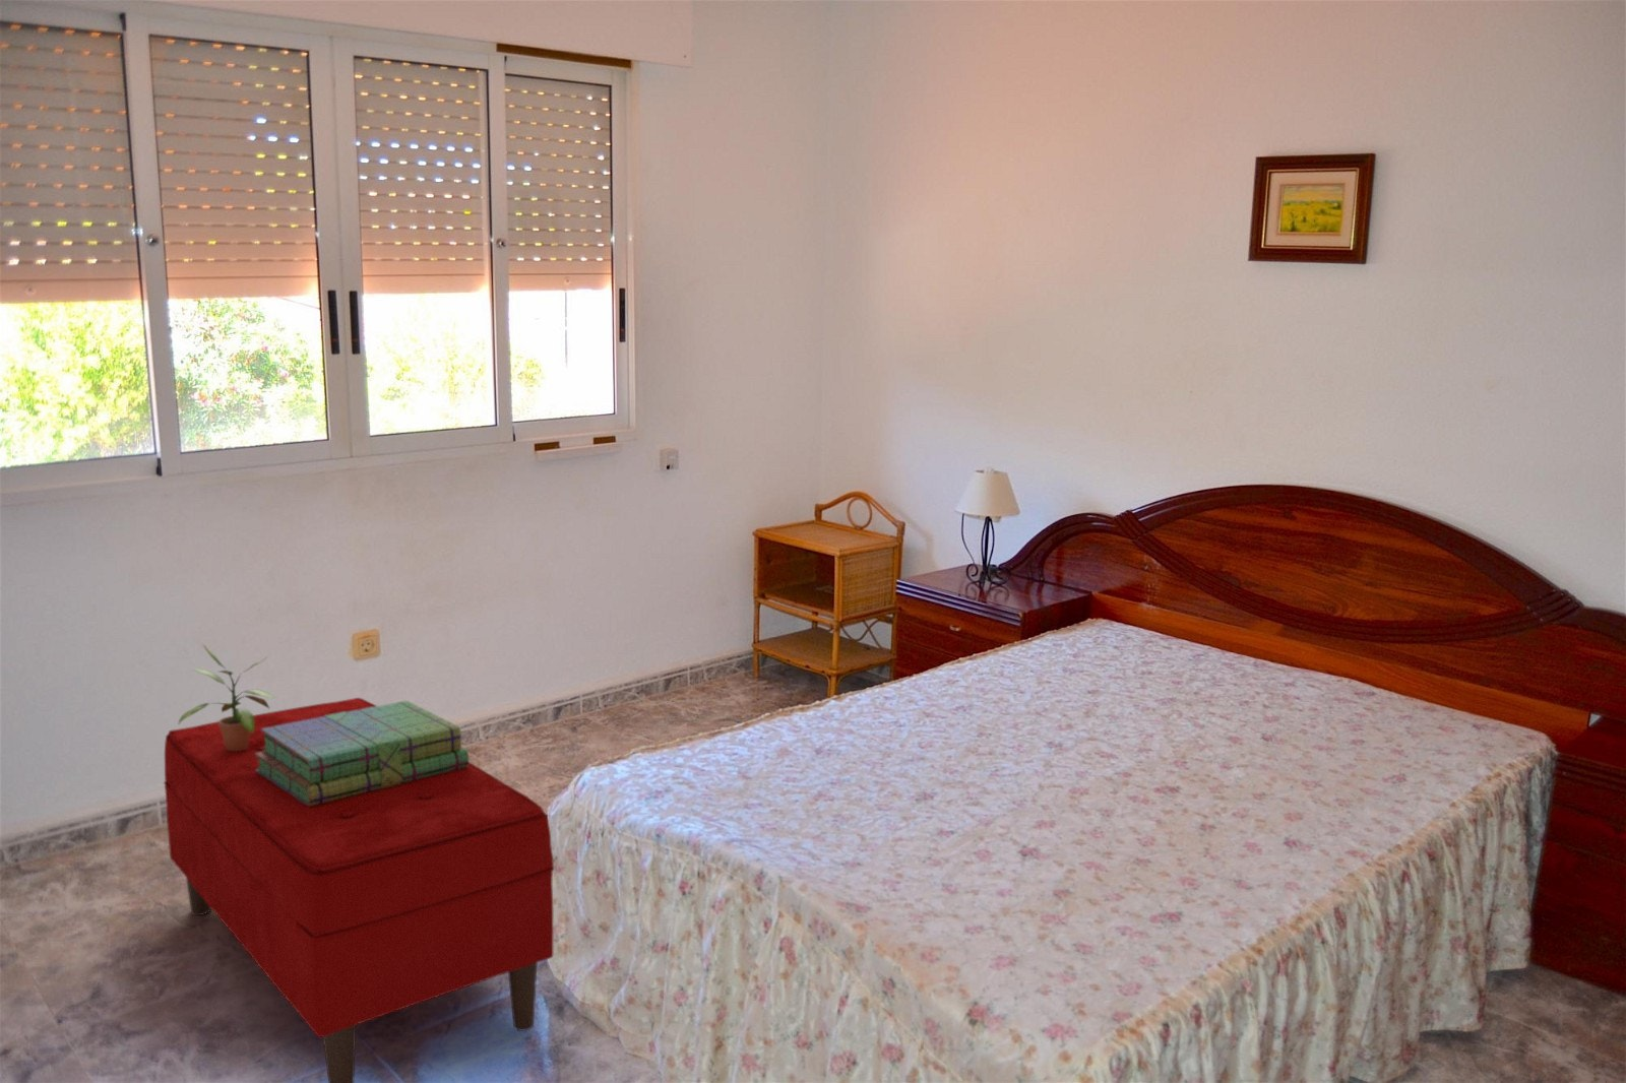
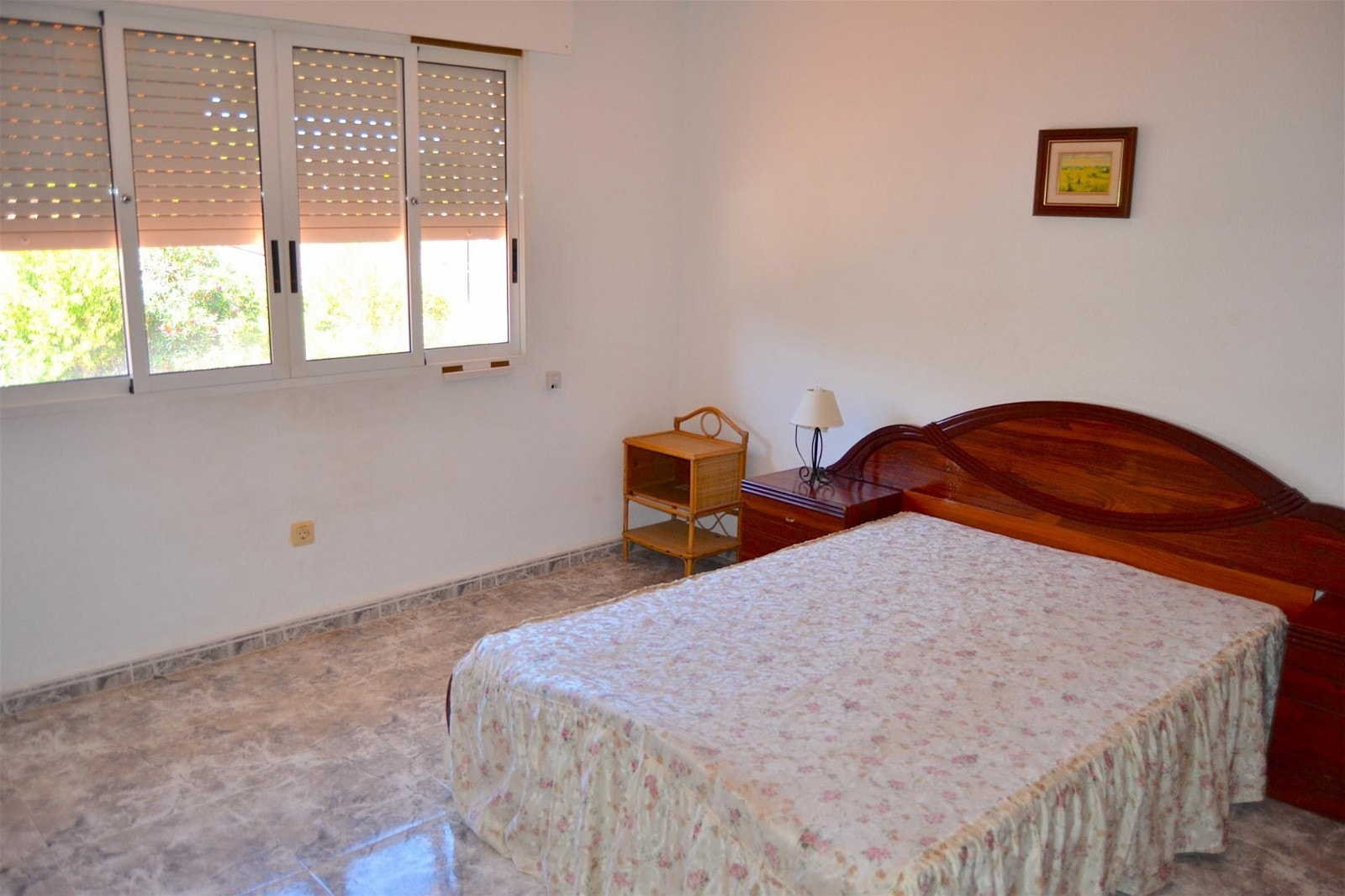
- potted plant (230, 690)
- bench (346, 868)
- stack of books (361, 748)
